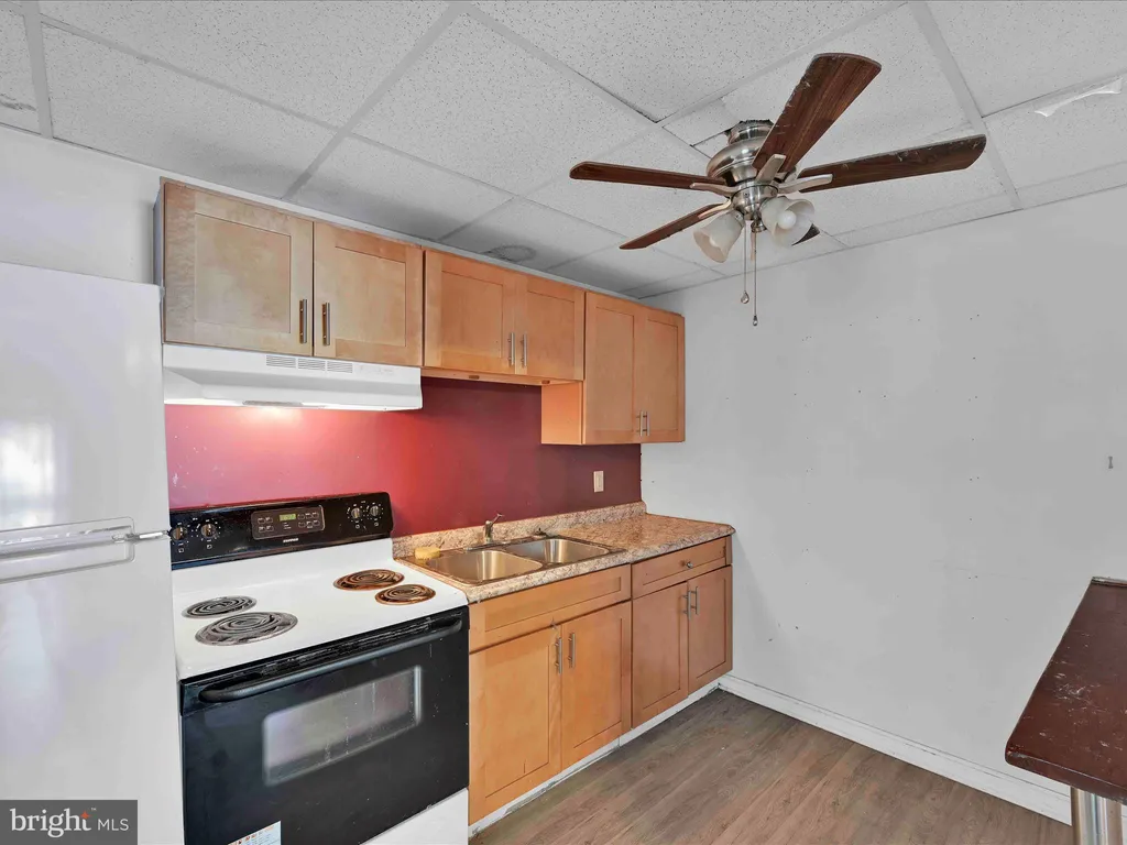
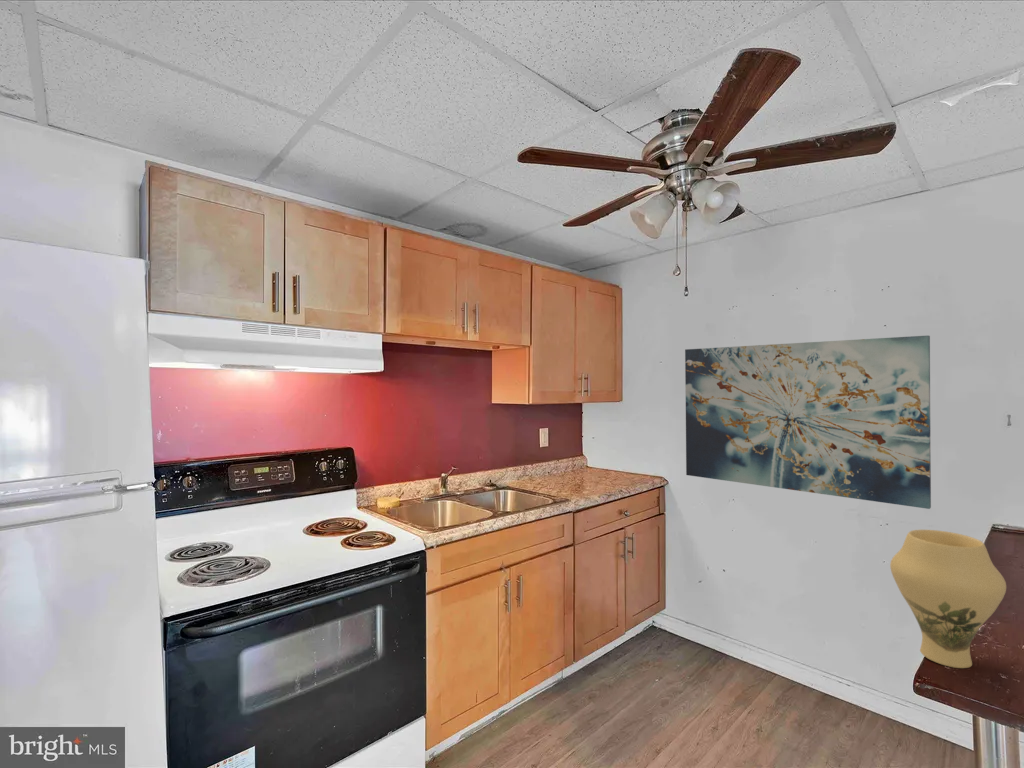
+ wall art (789, 416)
+ vase (945, 597)
